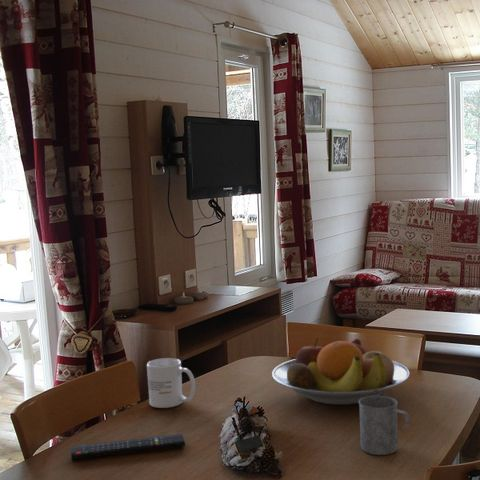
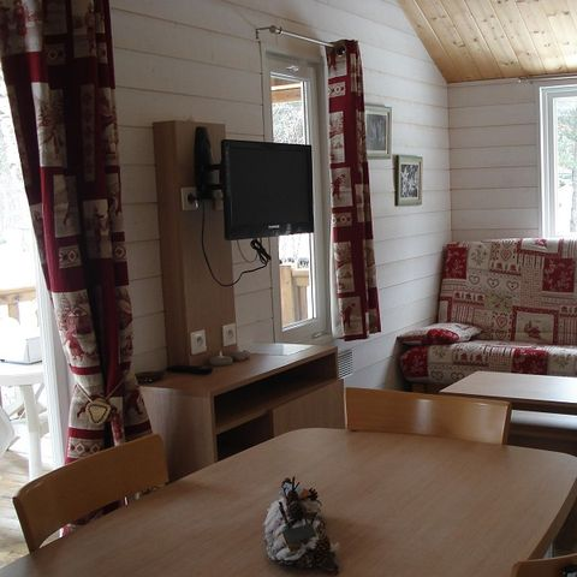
- mug (171, 382)
- mug (385, 427)
- remote control (128, 447)
- fruit bowl (339, 366)
